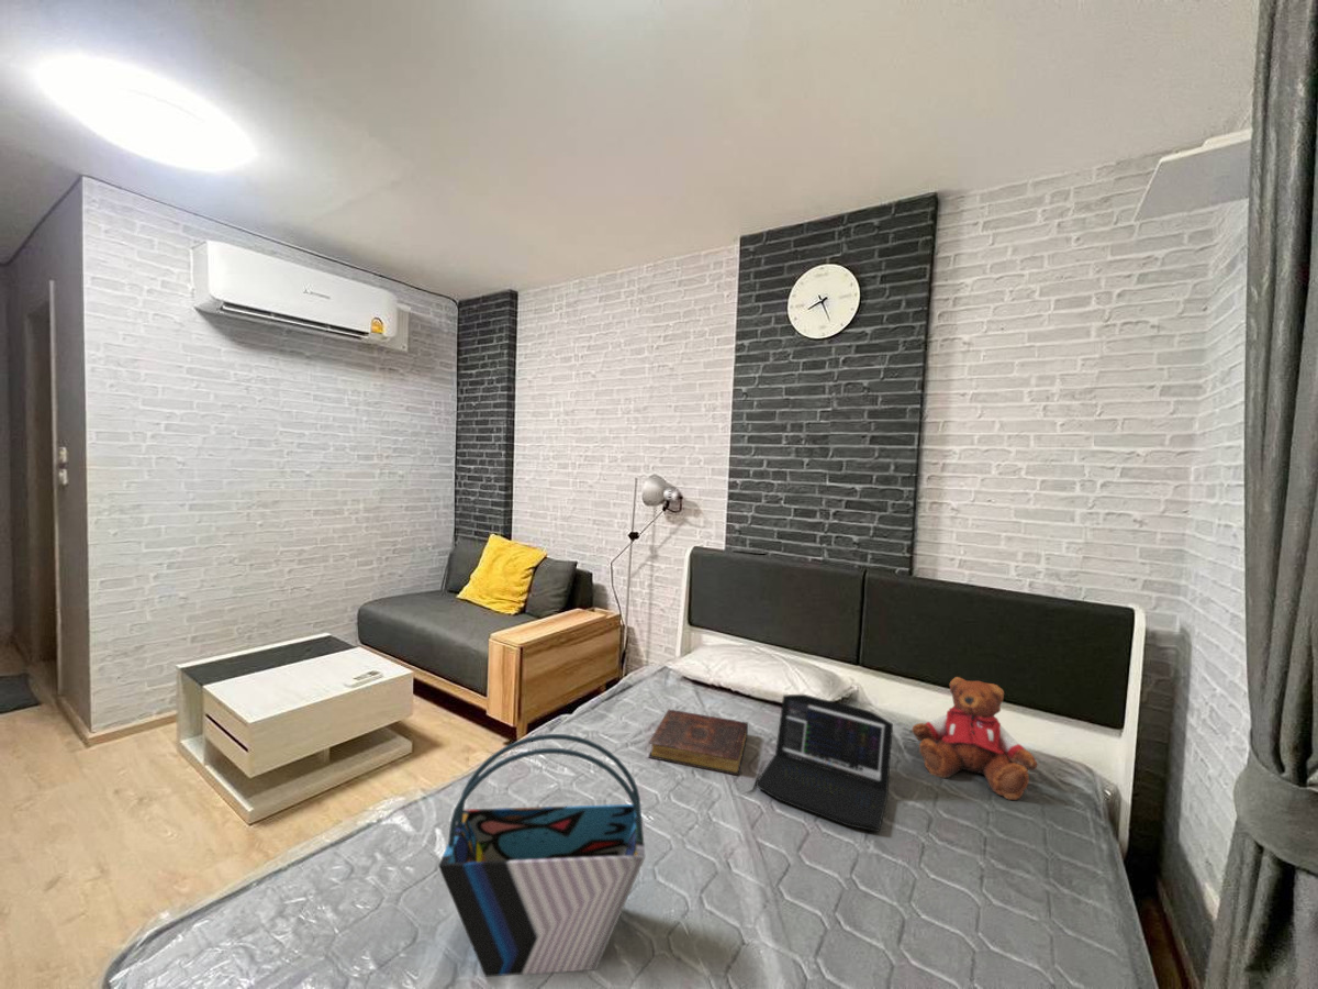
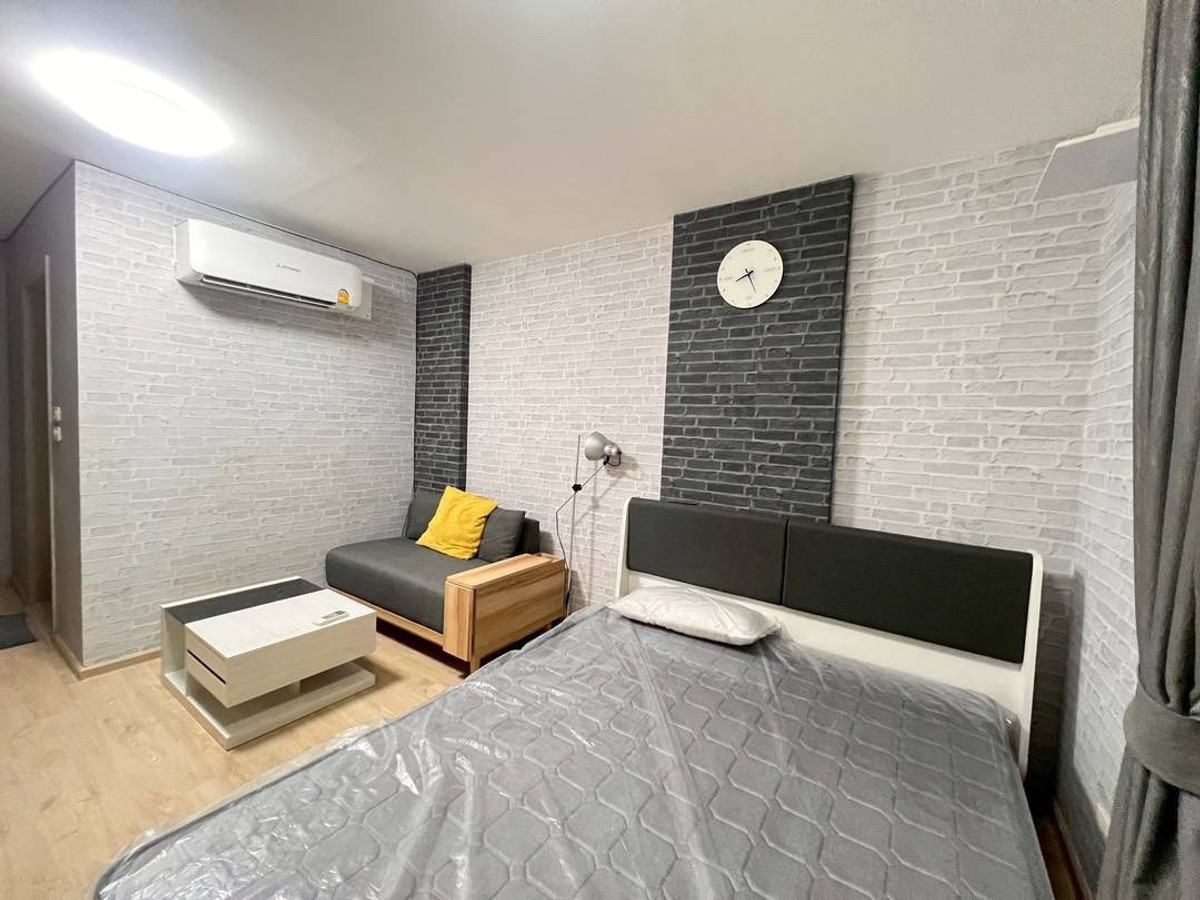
- book (700, 738)
- laptop (824, 754)
- teddy bear (973, 731)
- tote bag (548, 838)
